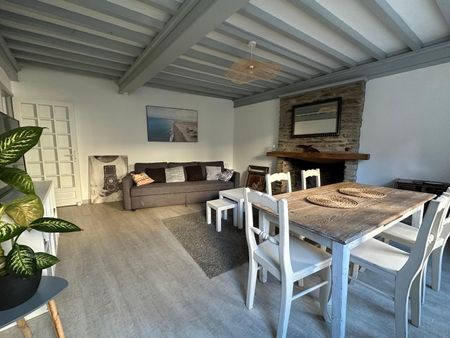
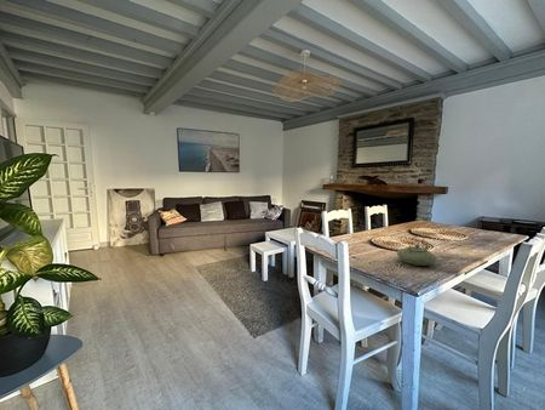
+ teapot (418, 247)
